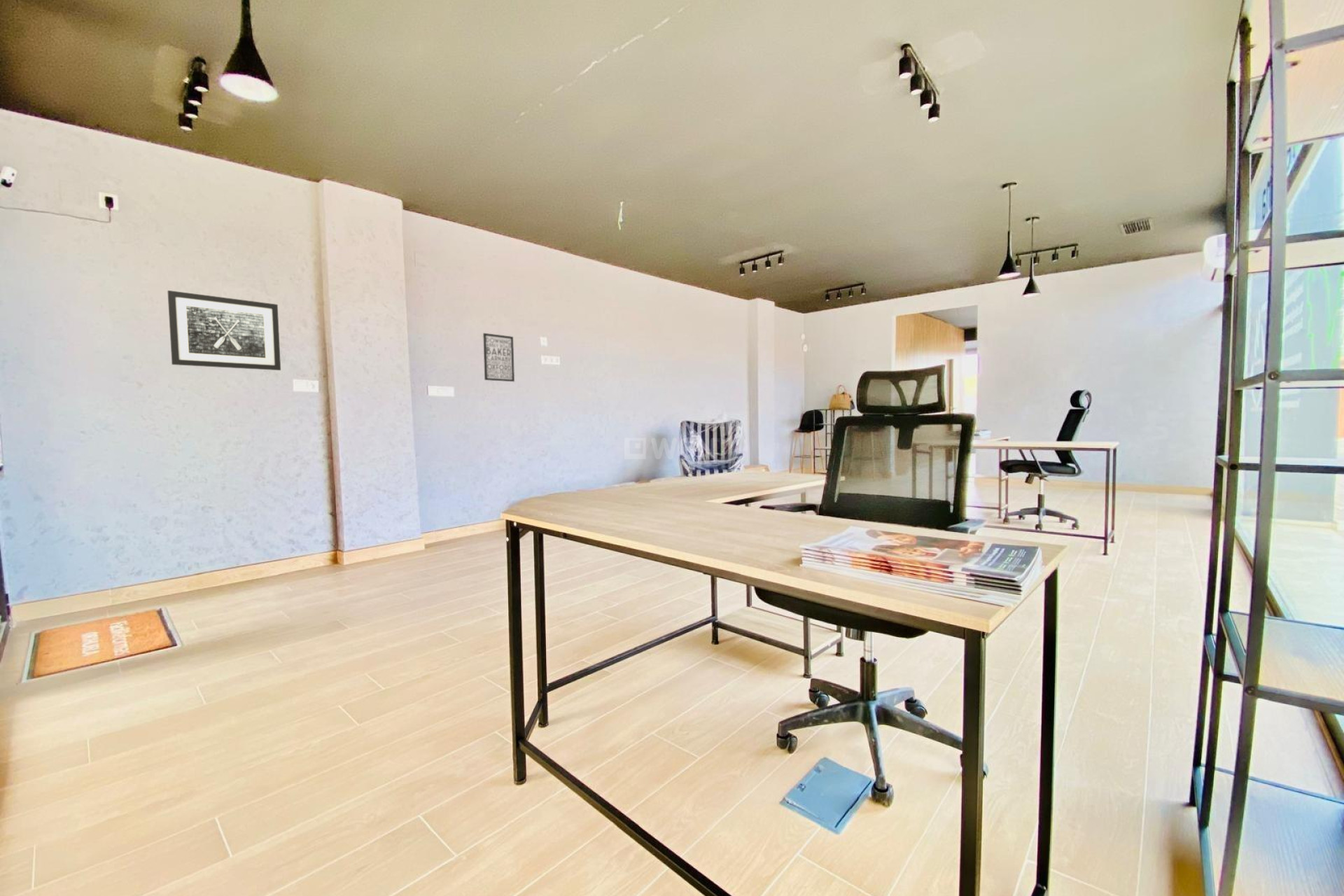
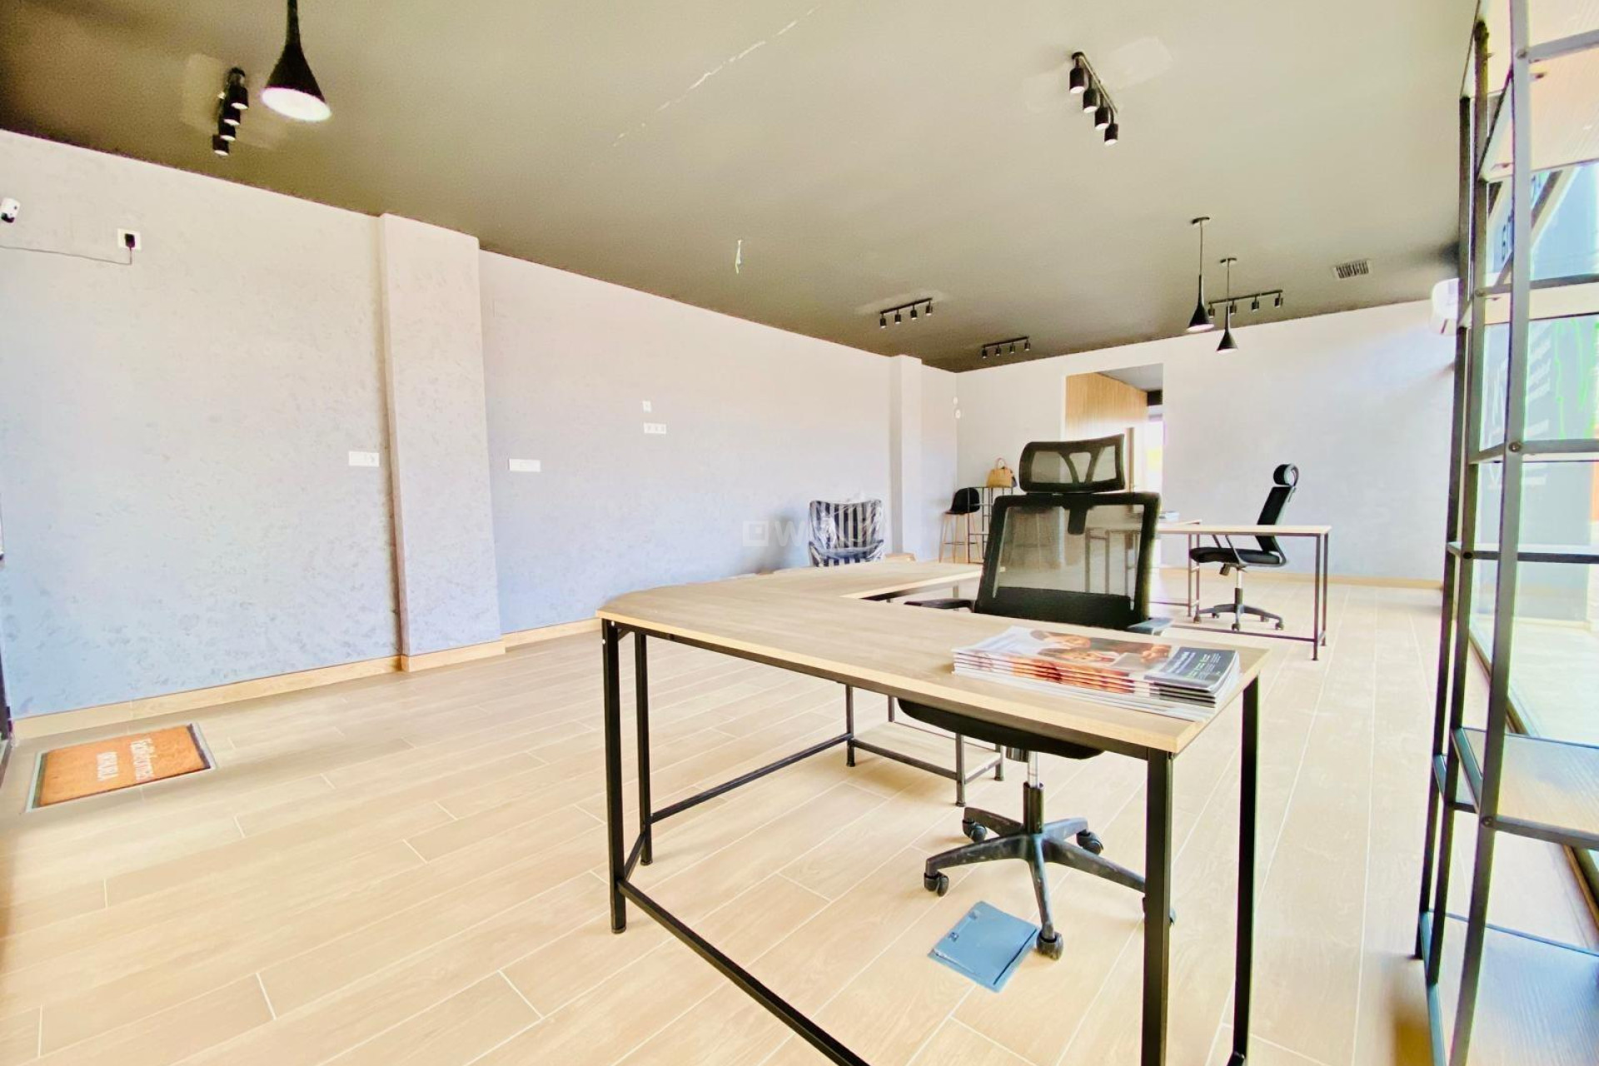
- wall art (227, 332)
- wall art (499, 358)
